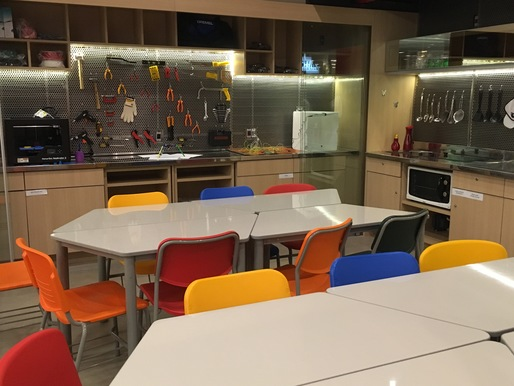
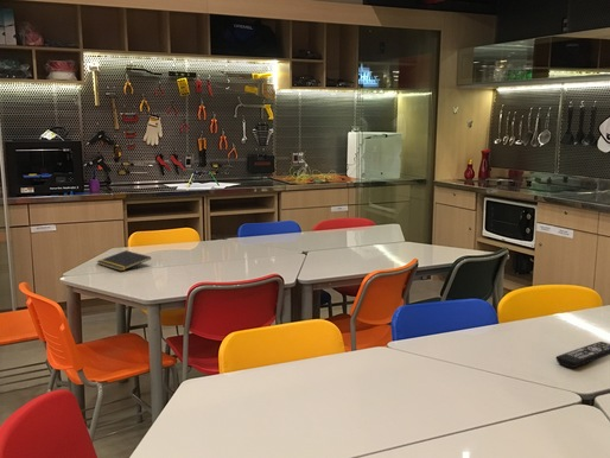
+ notepad (123, 260)
+ remote control (587, 354)
